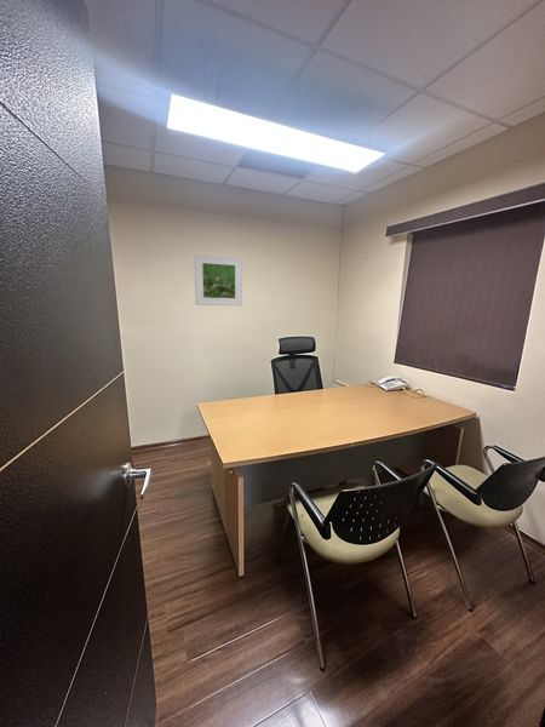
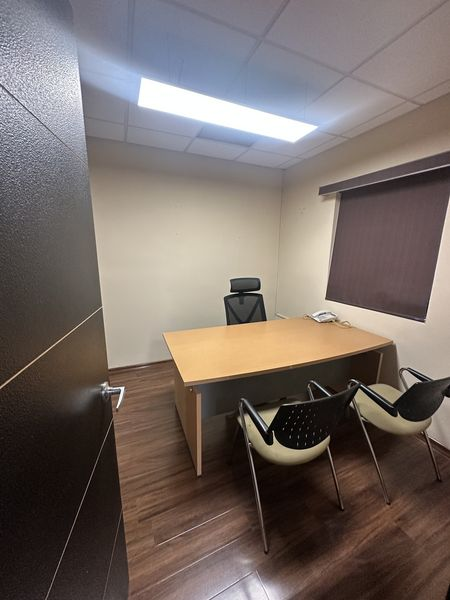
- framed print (219, 281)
